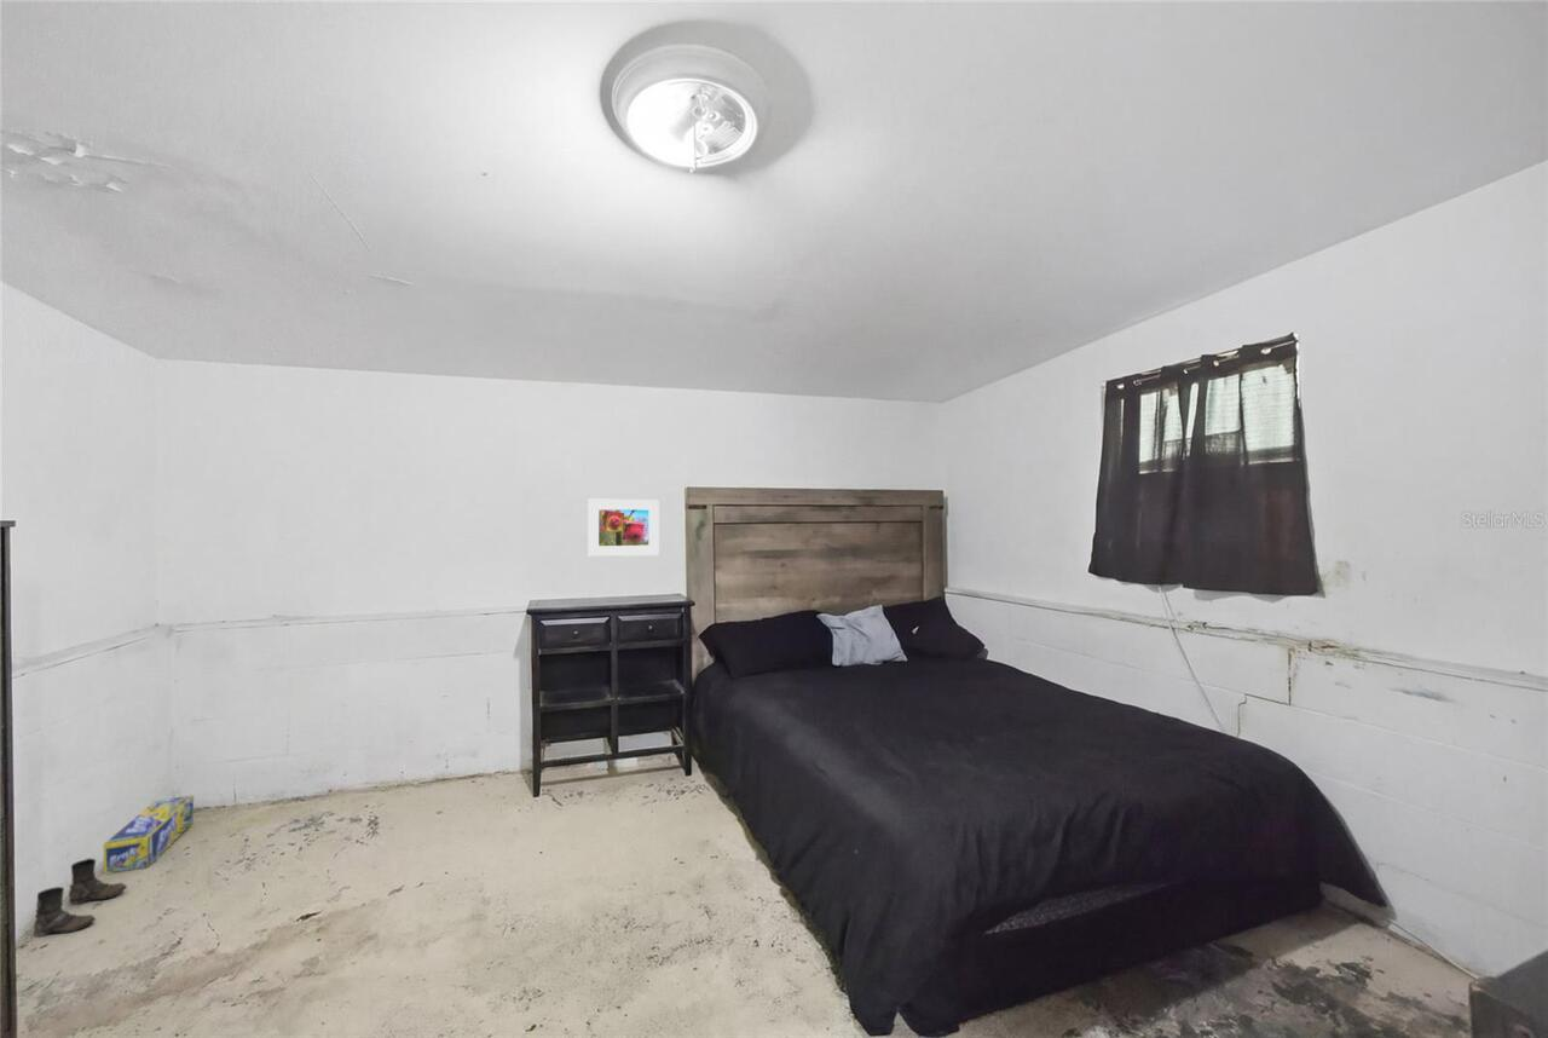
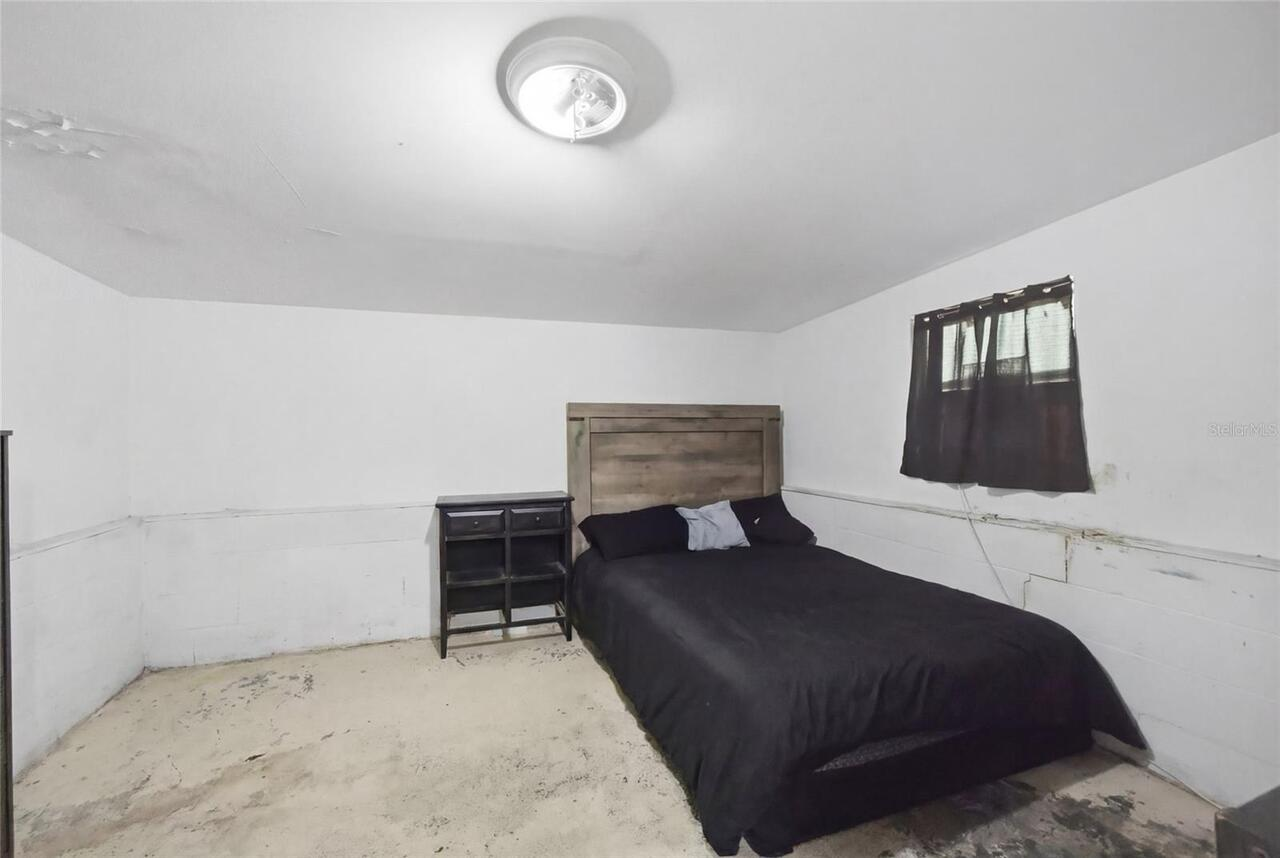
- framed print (624, 527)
- box (151, 831)
- boots (82, 893)
